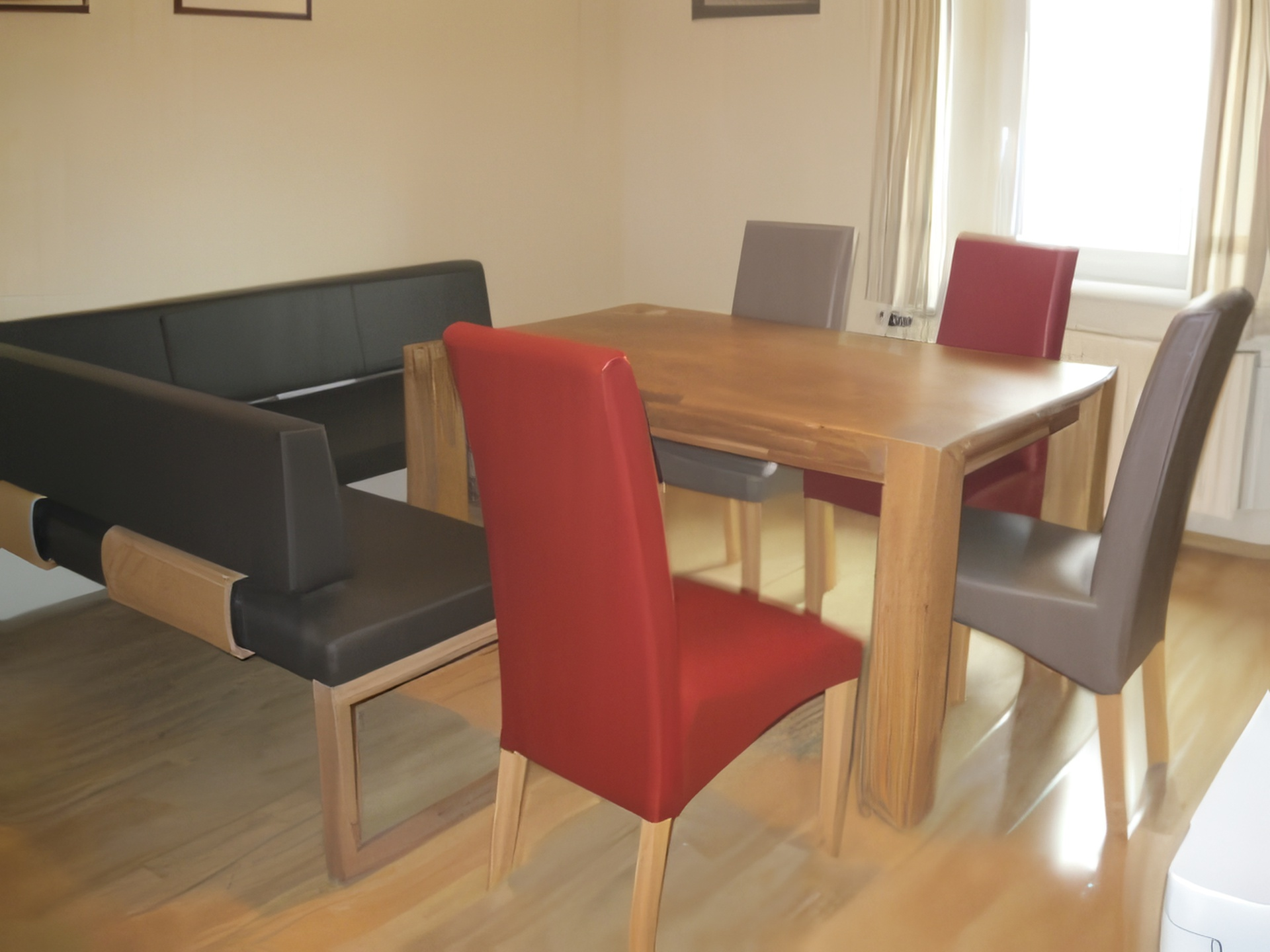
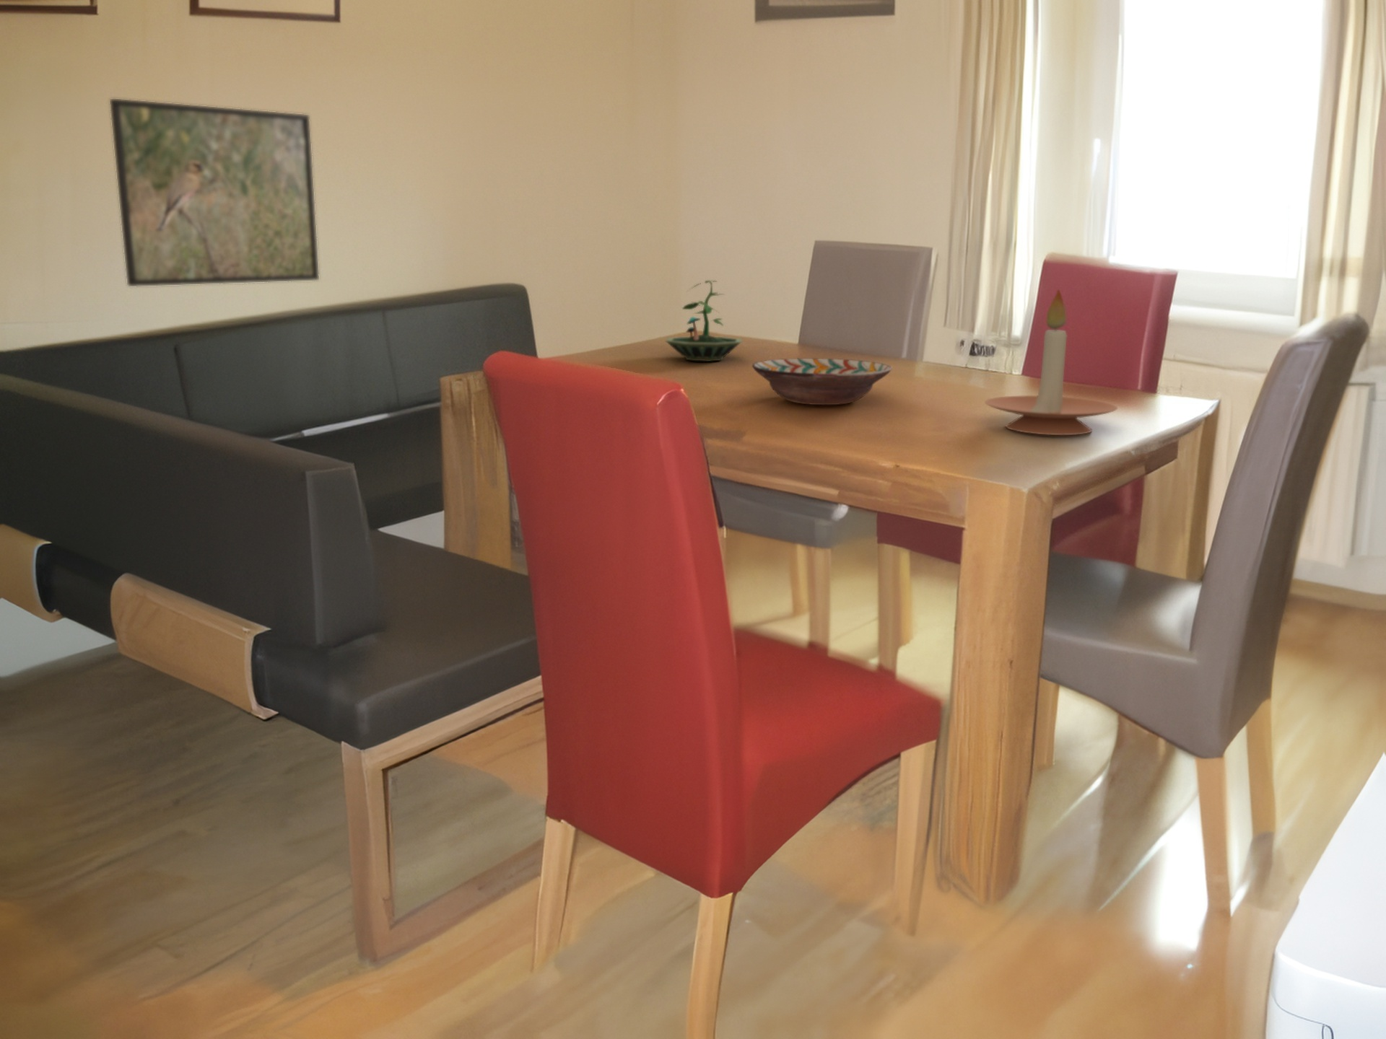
+ decorative bowl (821, 382)
+ terrarium (707, 297)
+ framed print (223, 196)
+ candle holder (1053, 359)
